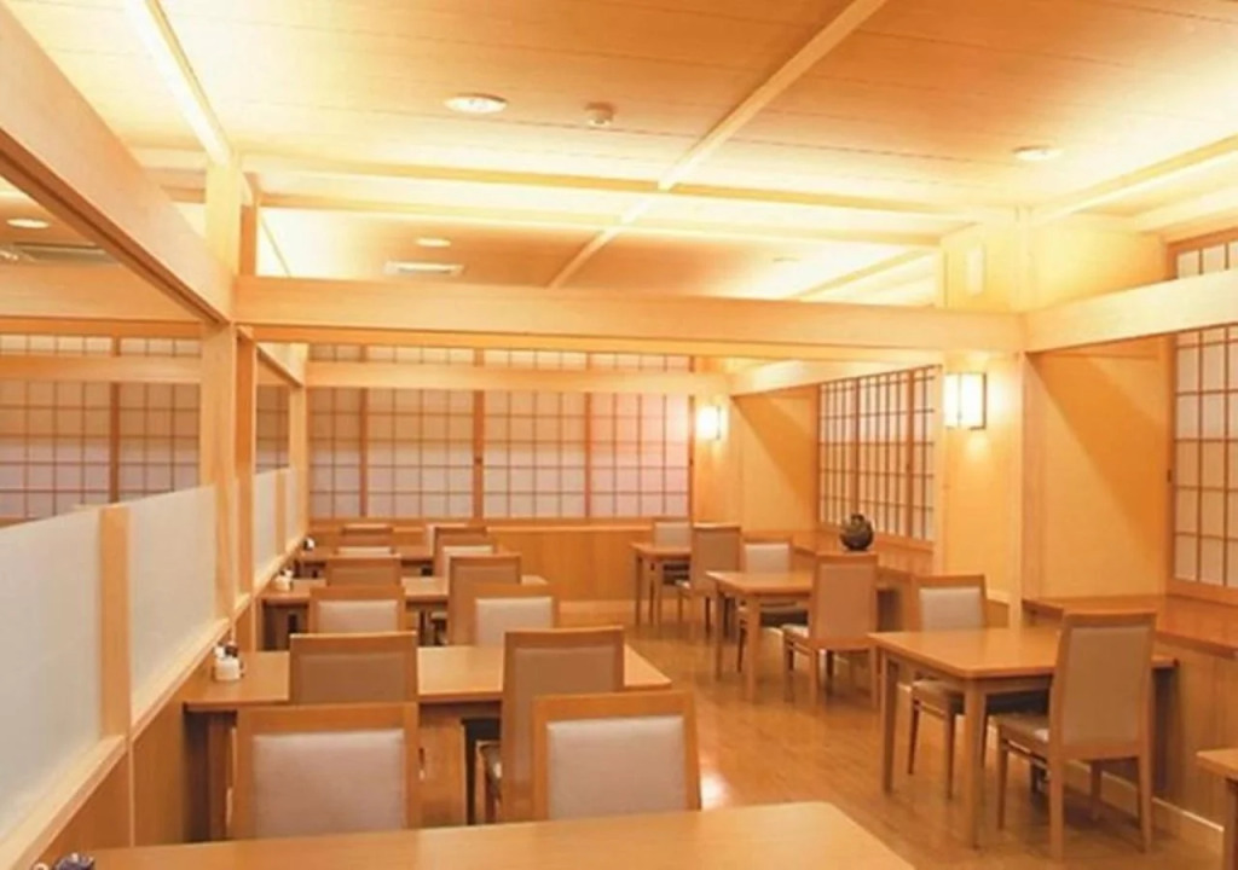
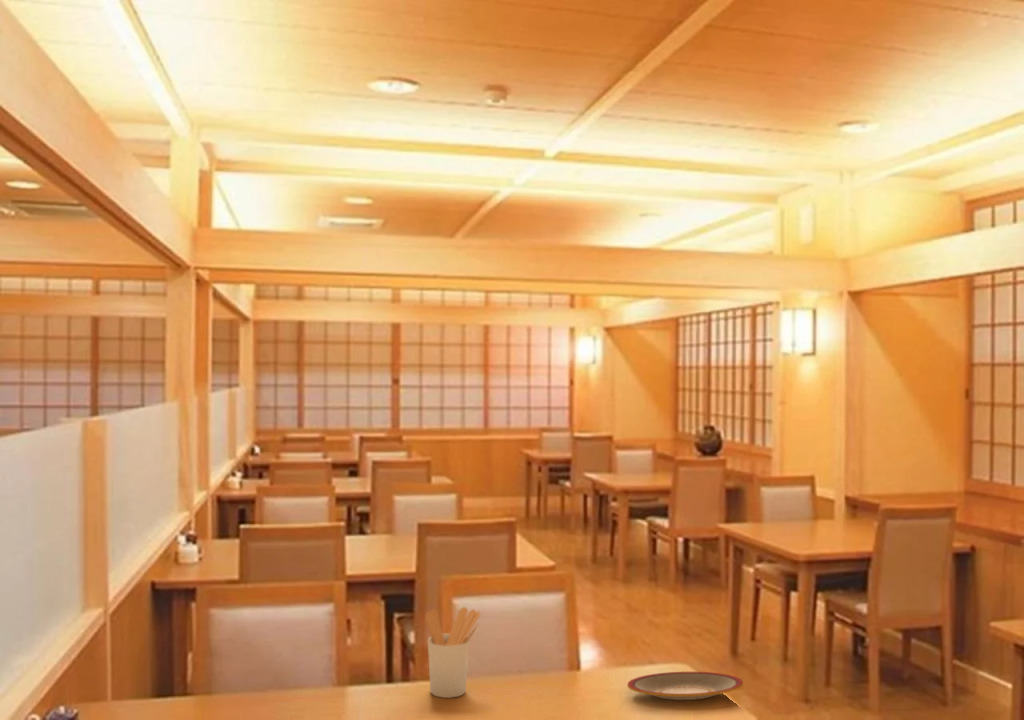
+ plate (685, 688)
+ utensil holder (454, 649)
